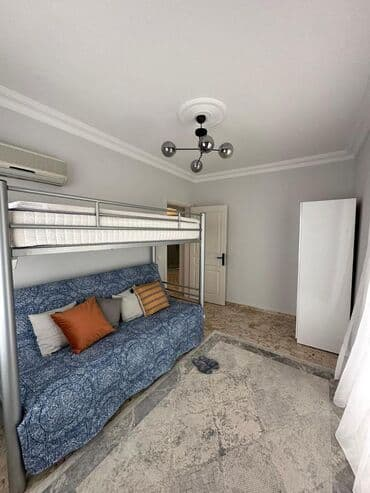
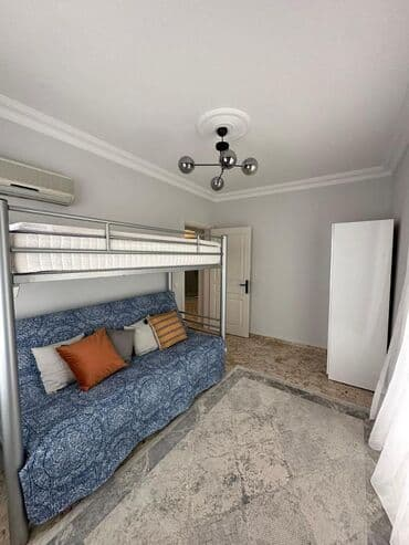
- slippers (205, 362)
